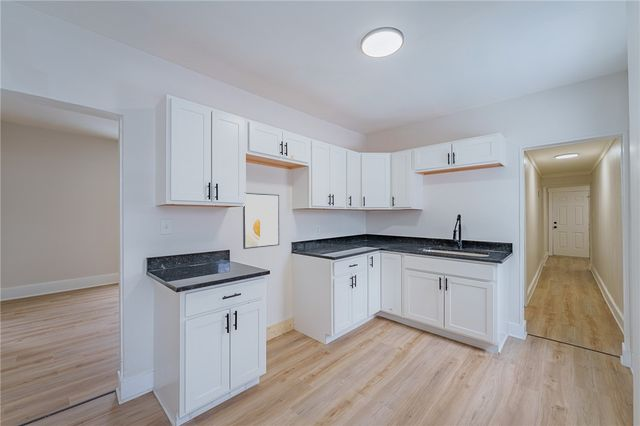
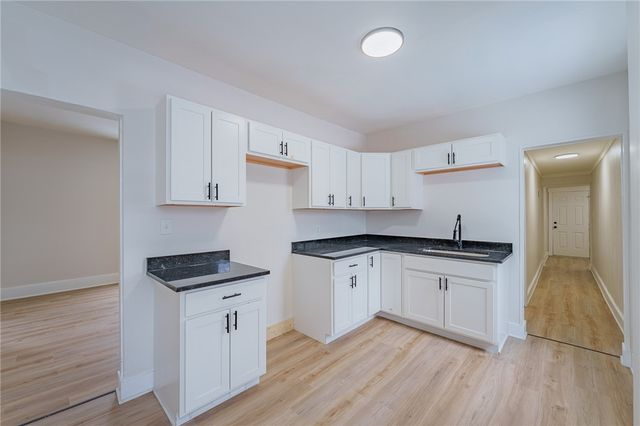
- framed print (262, 220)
